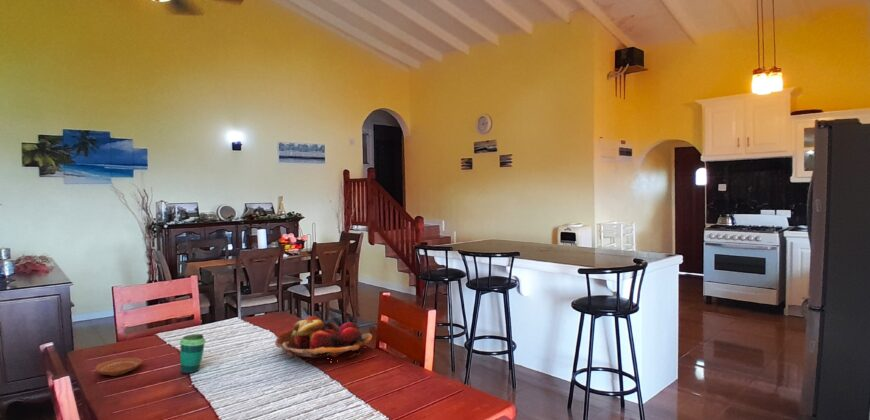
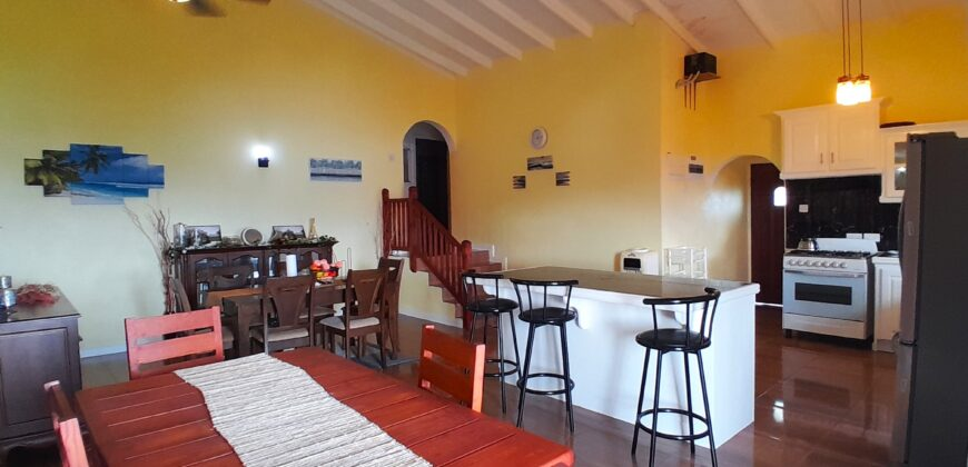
- fruit basket (322, 337)
- plate (119, 368)
- cup (193, 353)
